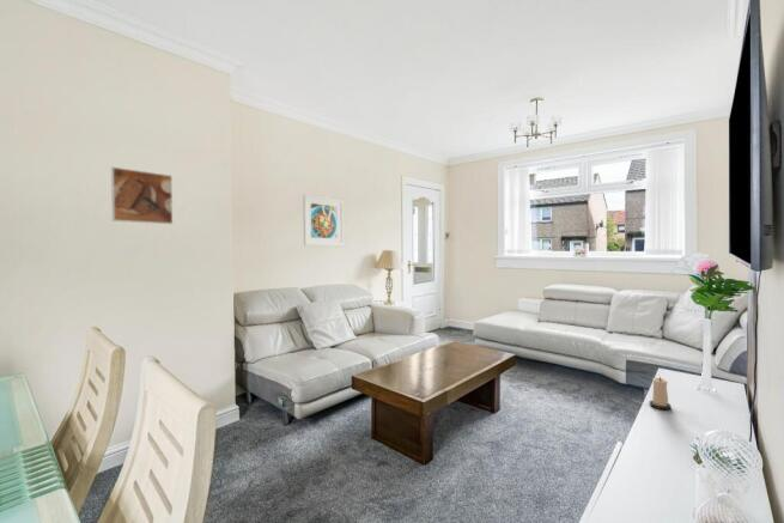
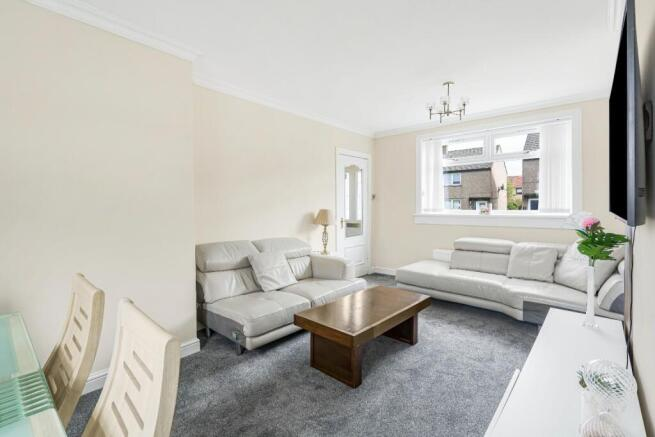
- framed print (142, 196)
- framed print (323, 221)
- candle (660, 391)
